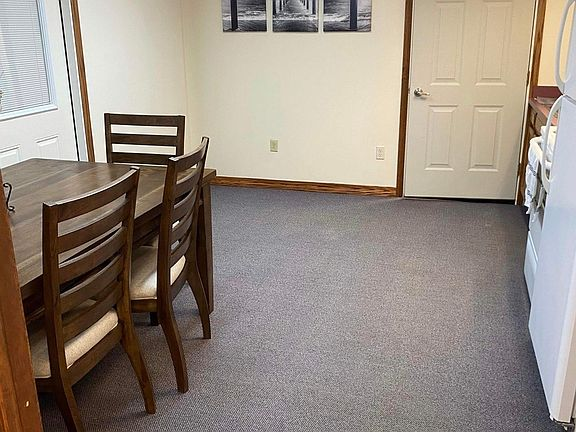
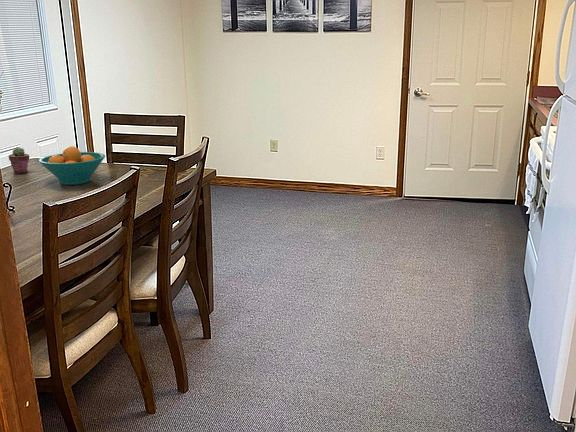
+ fruit bowl (73, 164)
+ potted succulent (19, 159)
